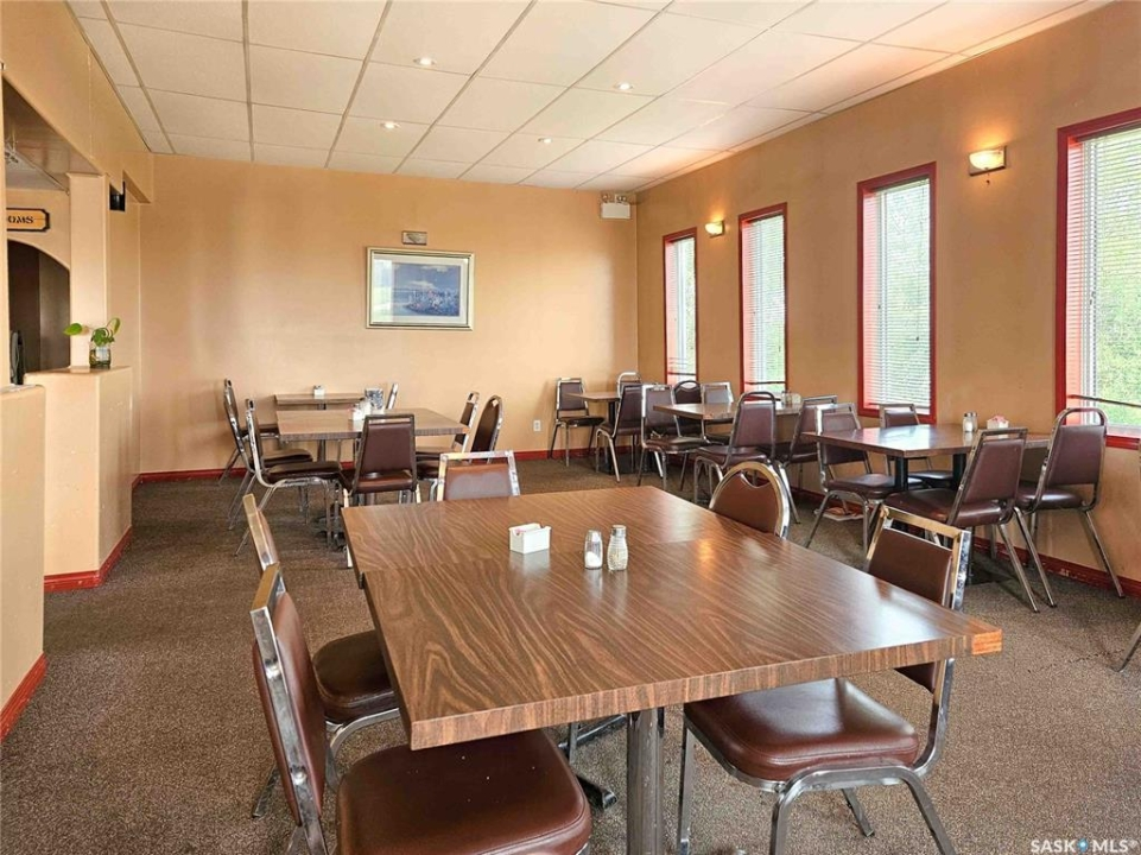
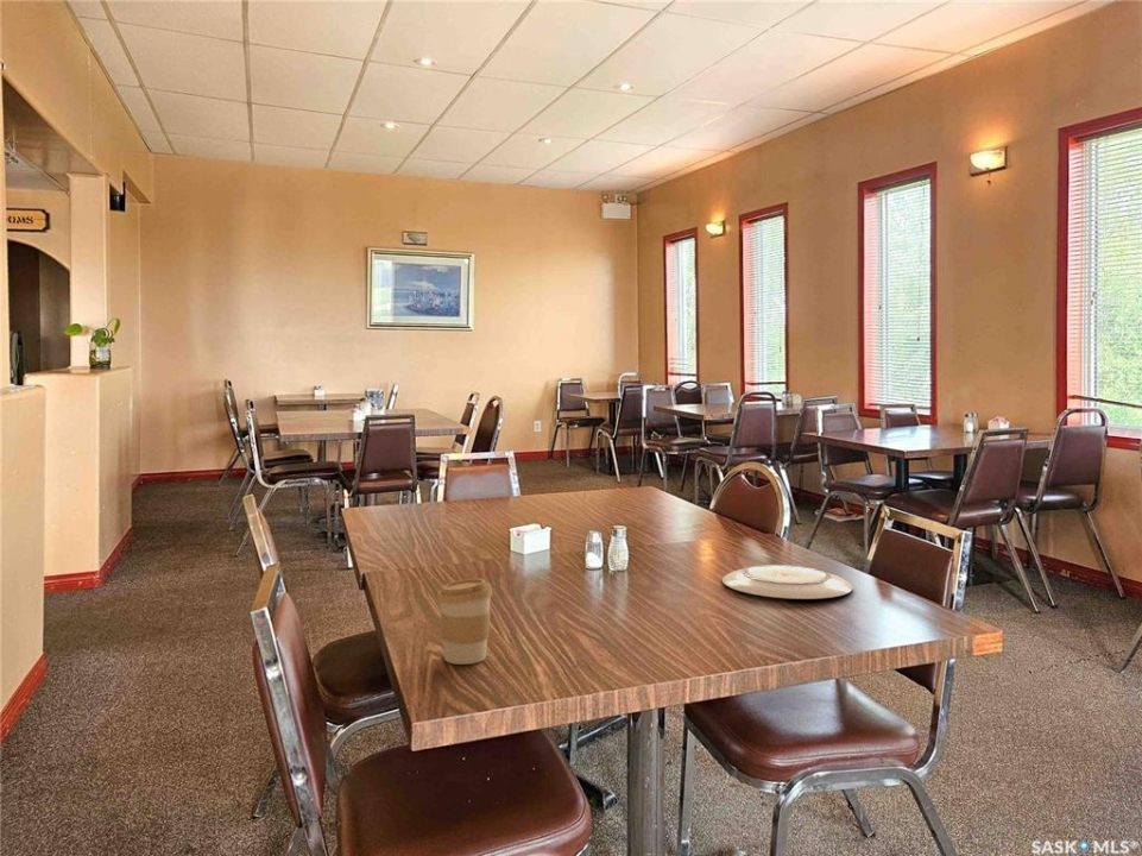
+ plate (785, 578)
+ coffee cup (465, 619)
